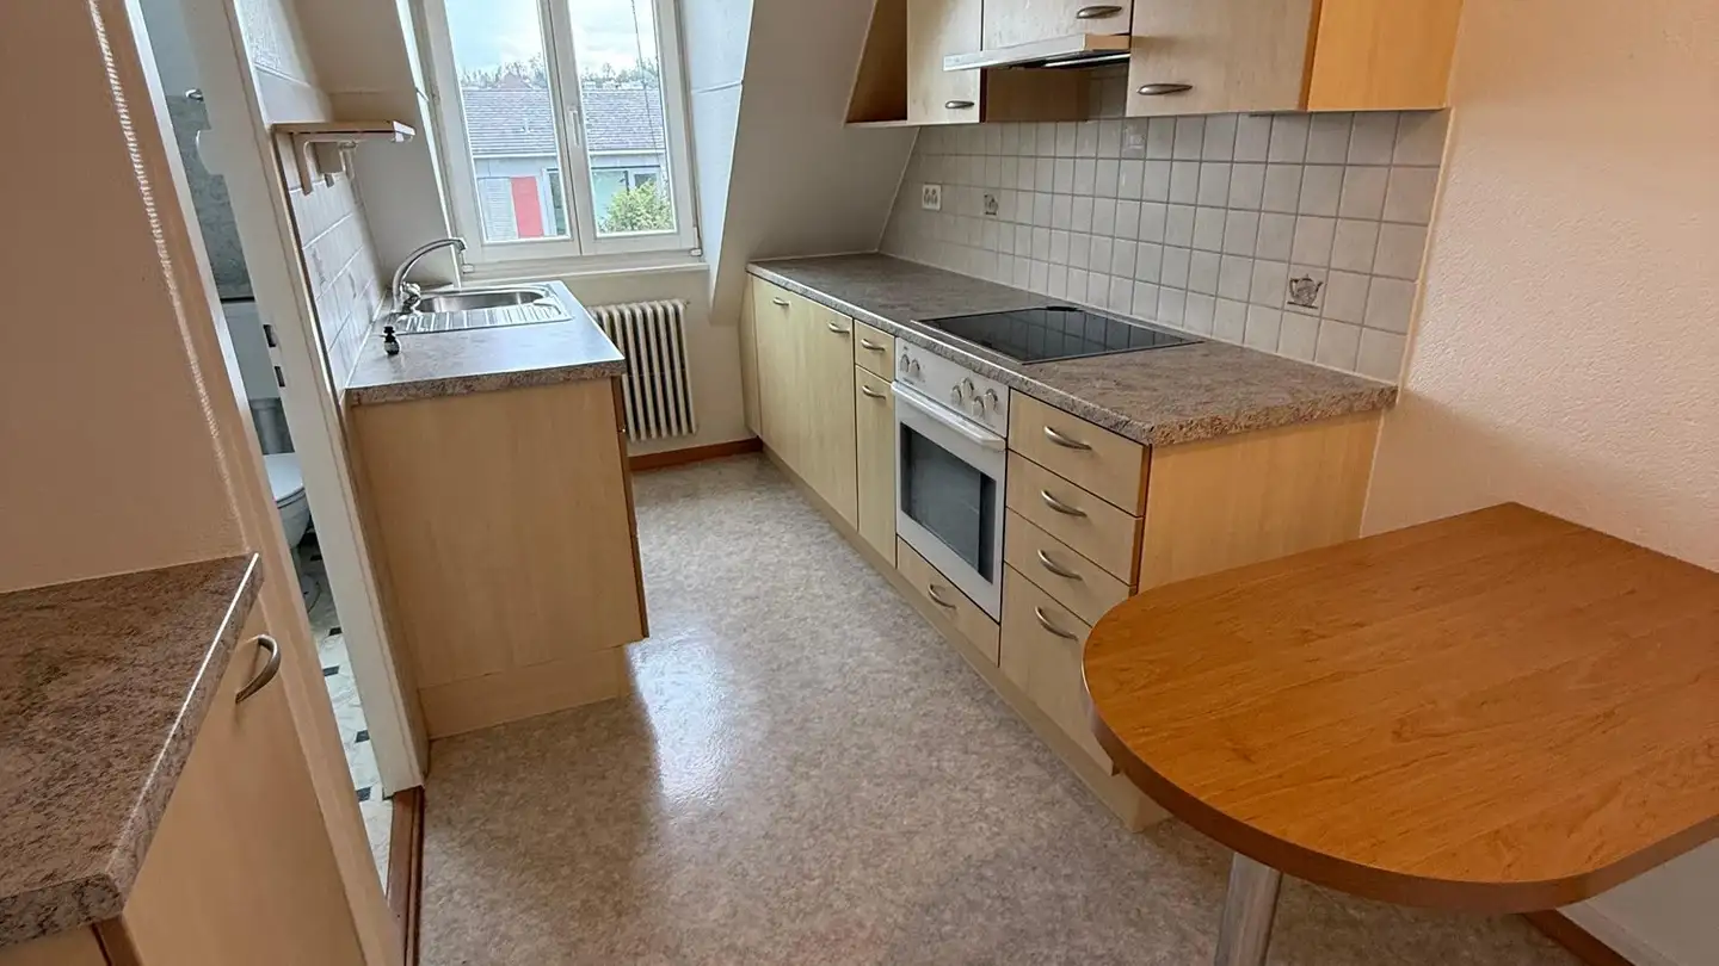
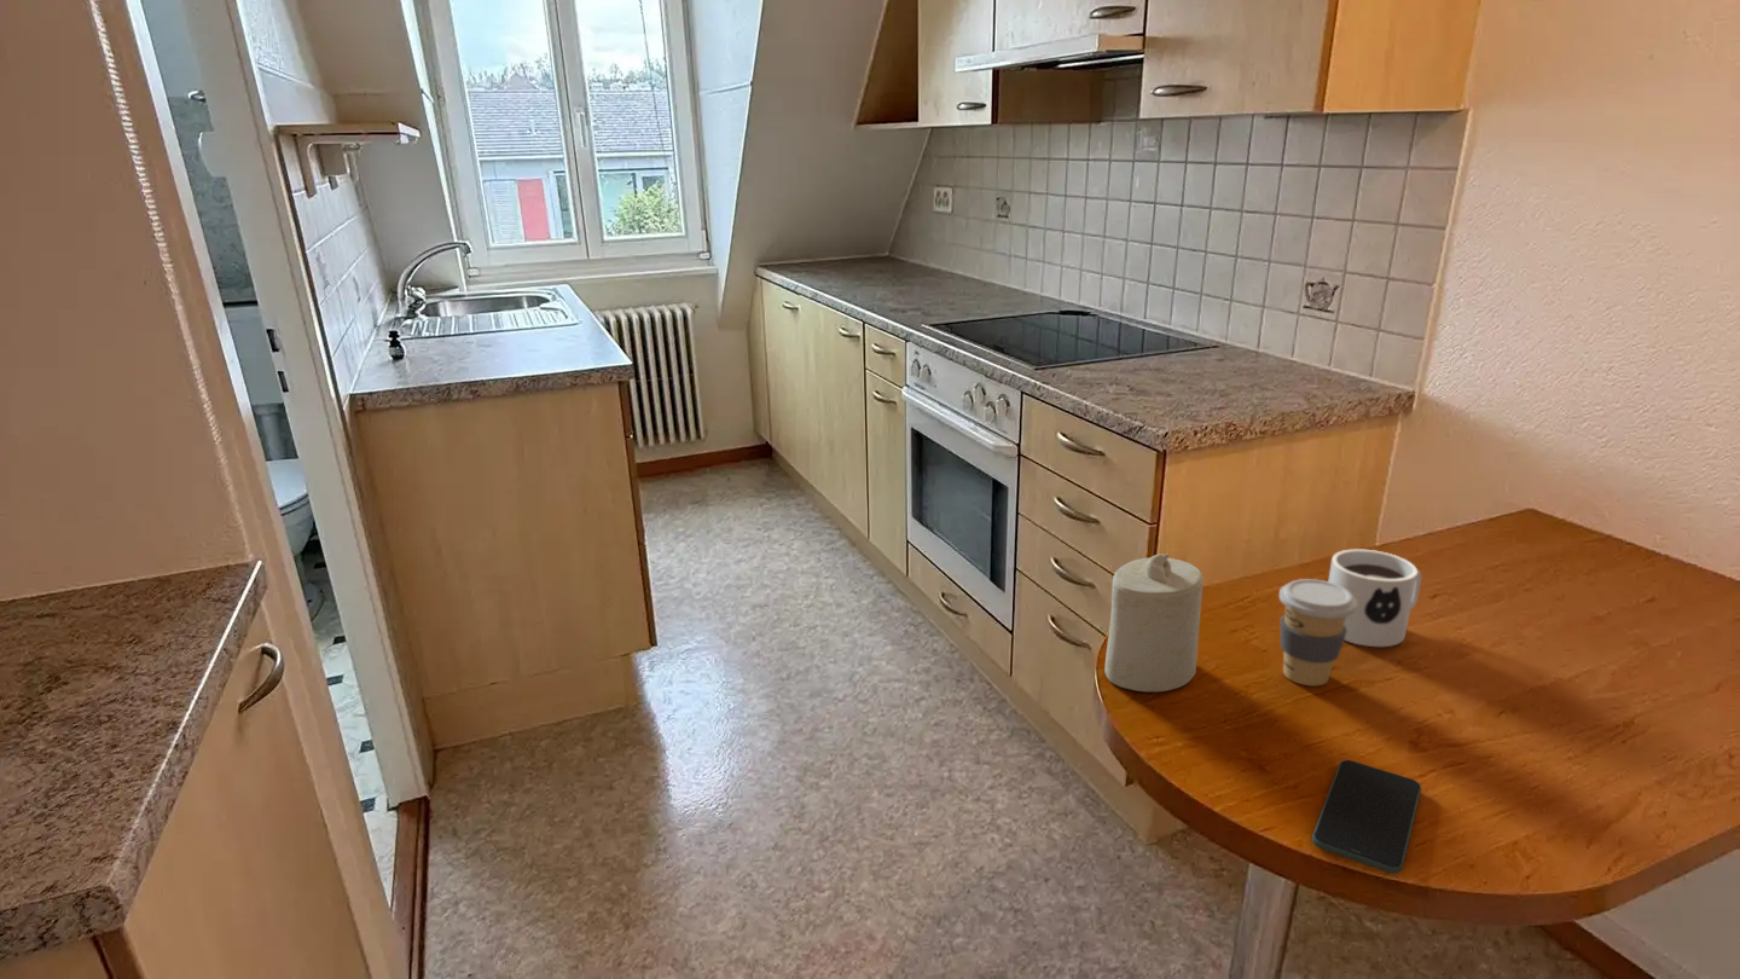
+ mug (1371, 593)
+ candle (1154, 614)
+ coffee cup (1311, 633)
+ smartphone (1368, 812)
